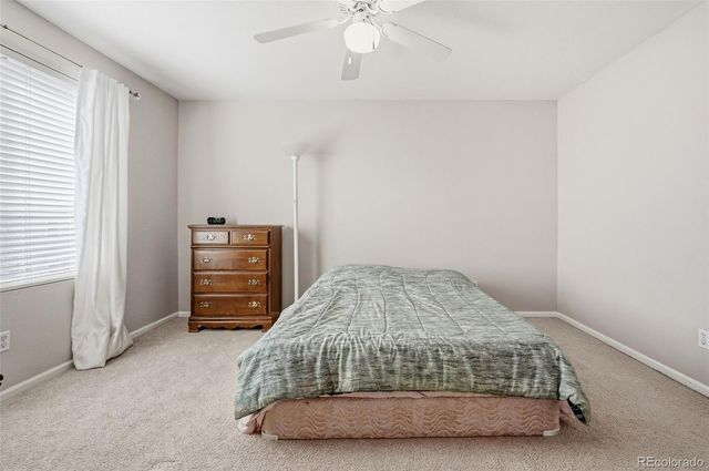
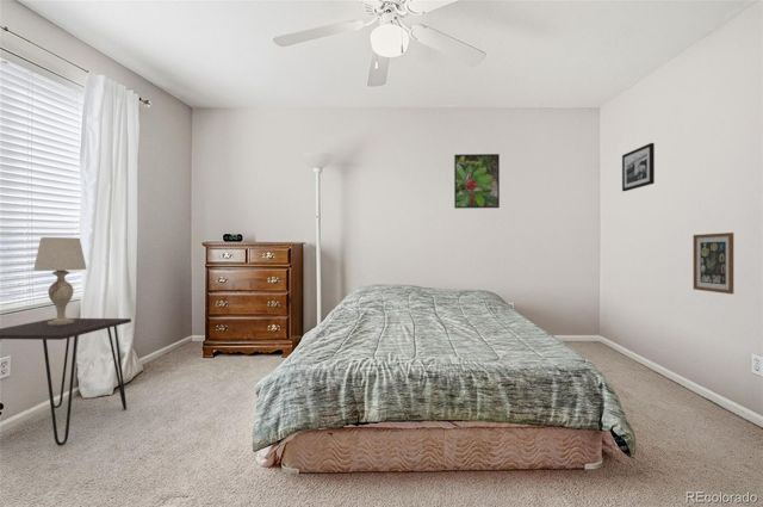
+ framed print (476, 180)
+ picture frame (637, 168)
+ wall art (712, 262)
+ table lamp (61, 279)
+ desk (62, 377)
